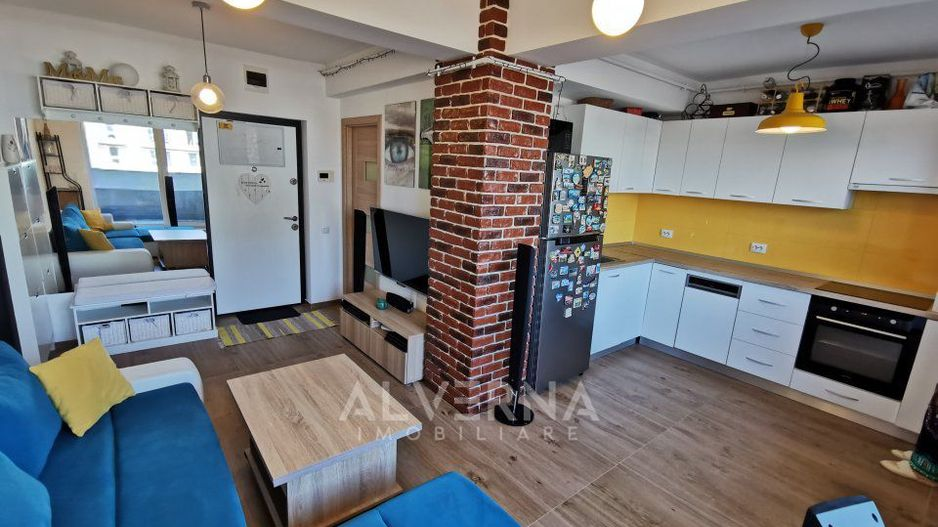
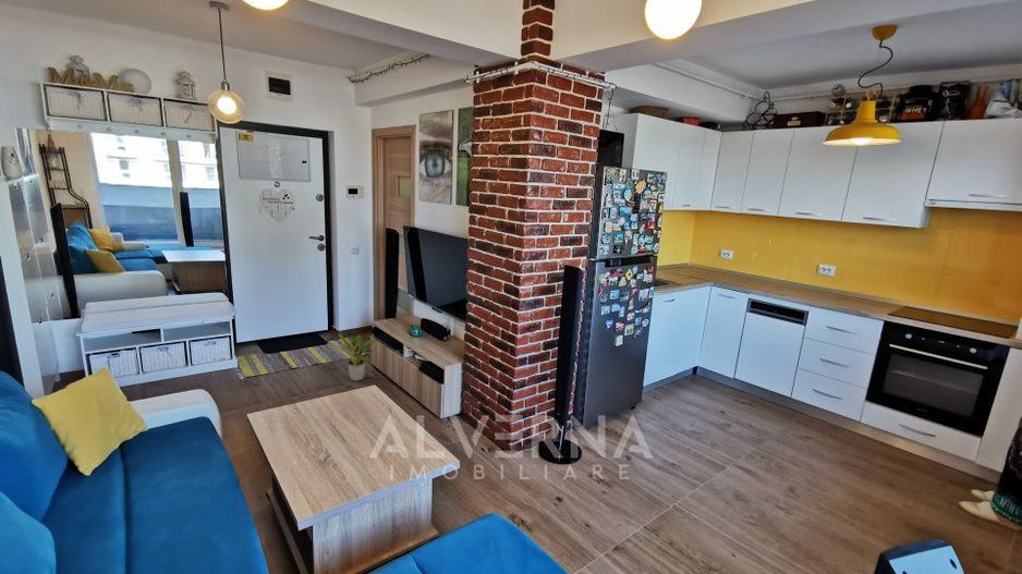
+ potted plant (355, 357)
